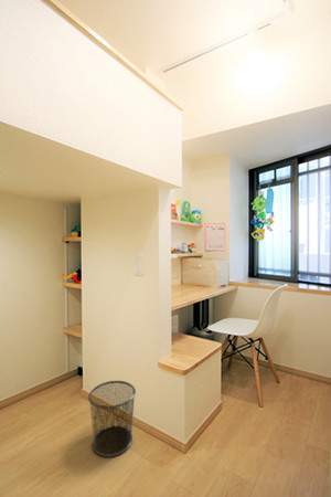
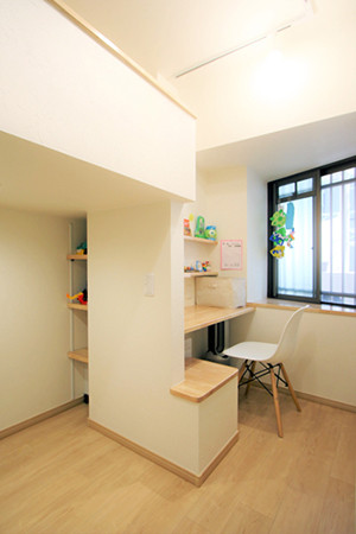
- waste bin (113, 416)
